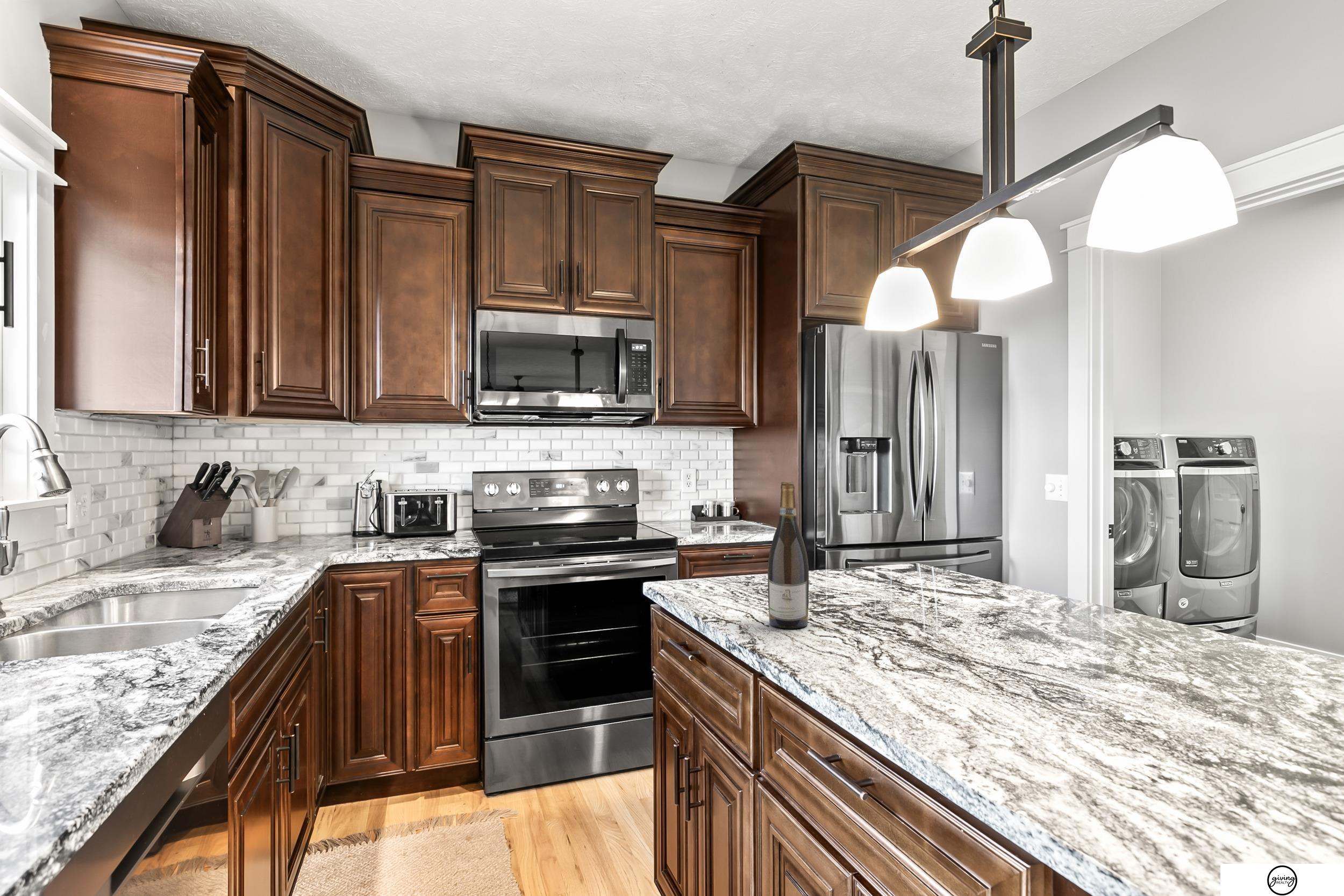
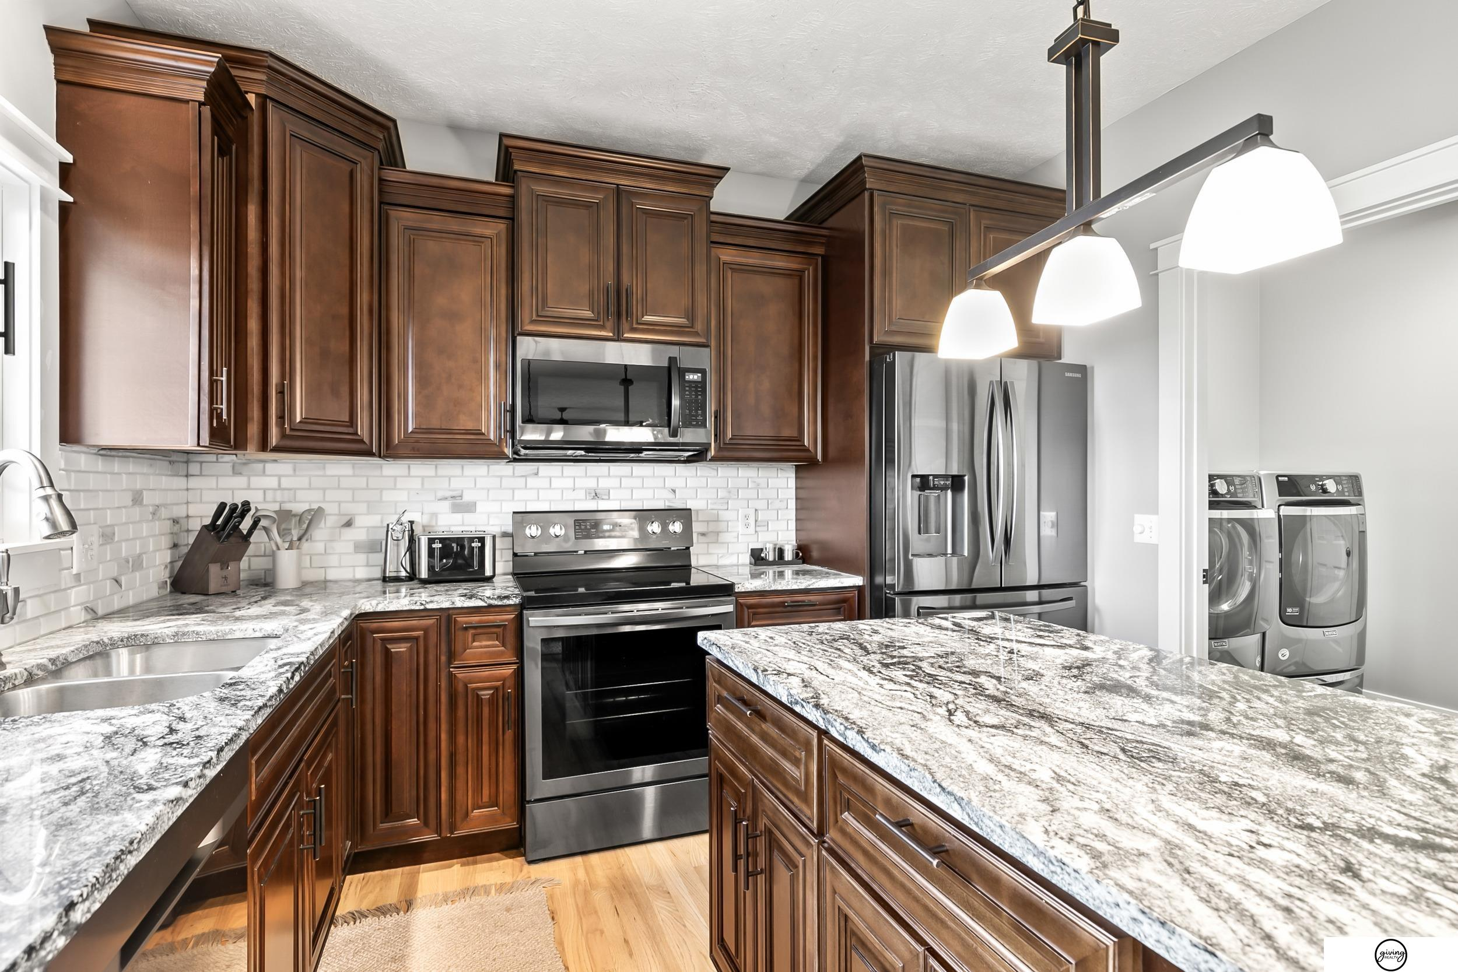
- wine bottle (788, 553)
